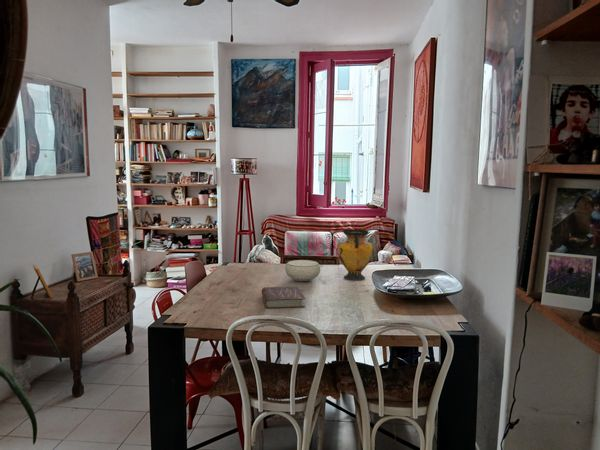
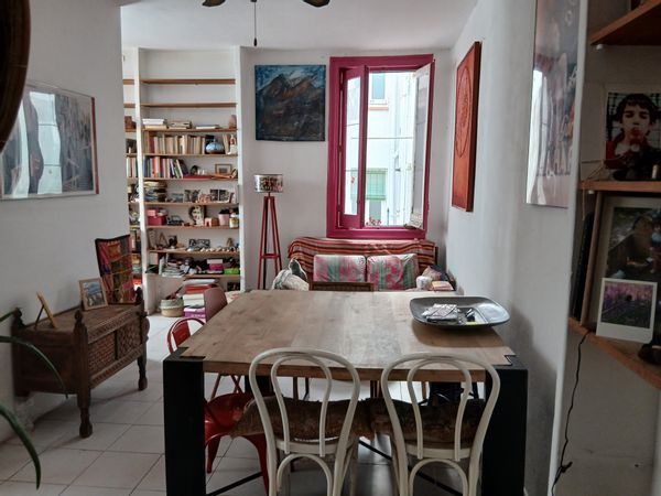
- vase (355, 254)
- book (282, 296)
- bowl (302, 271)
